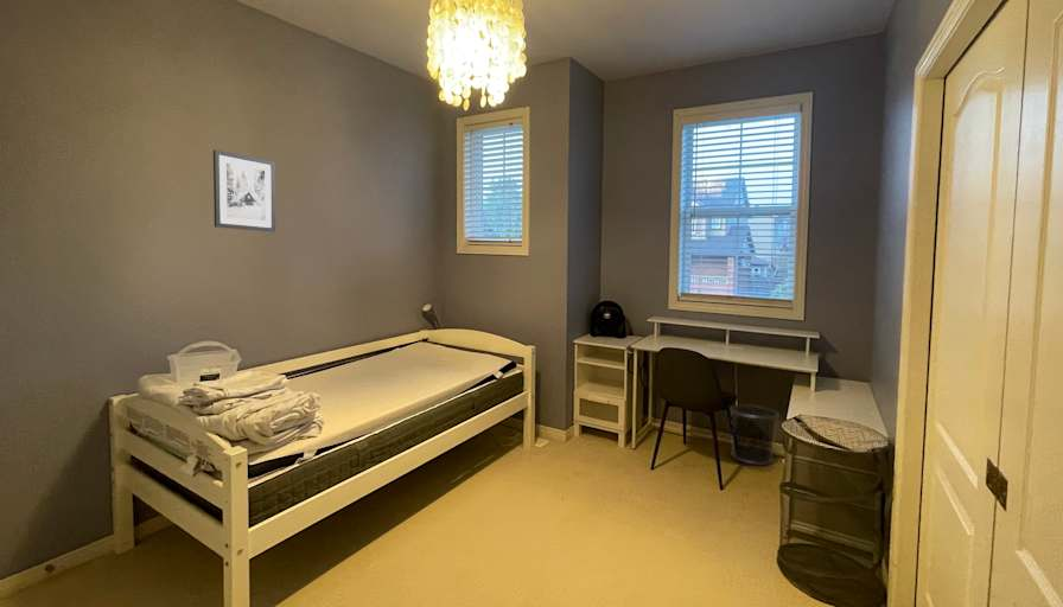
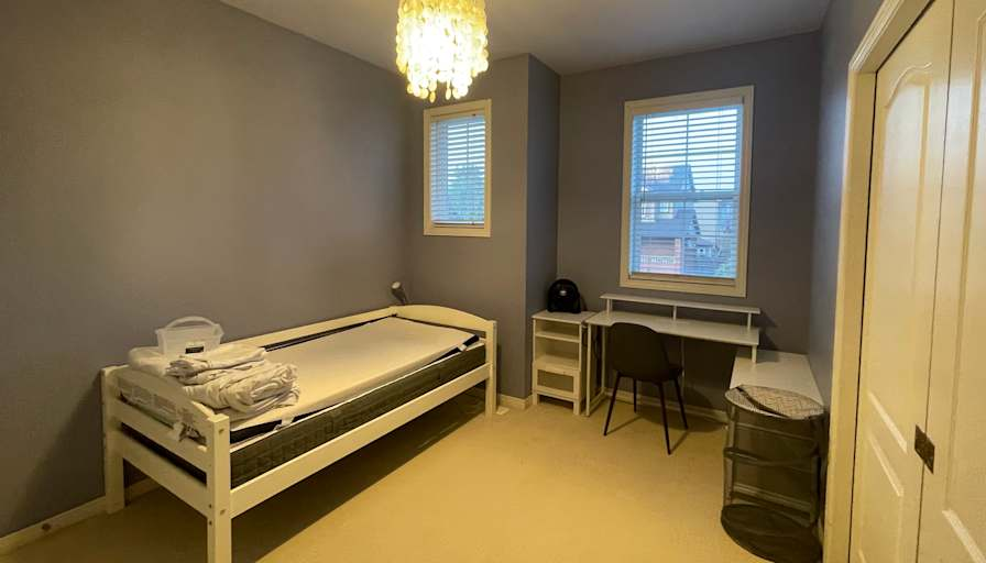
- waste bin (752, 434)
- wall art (246, 192)
